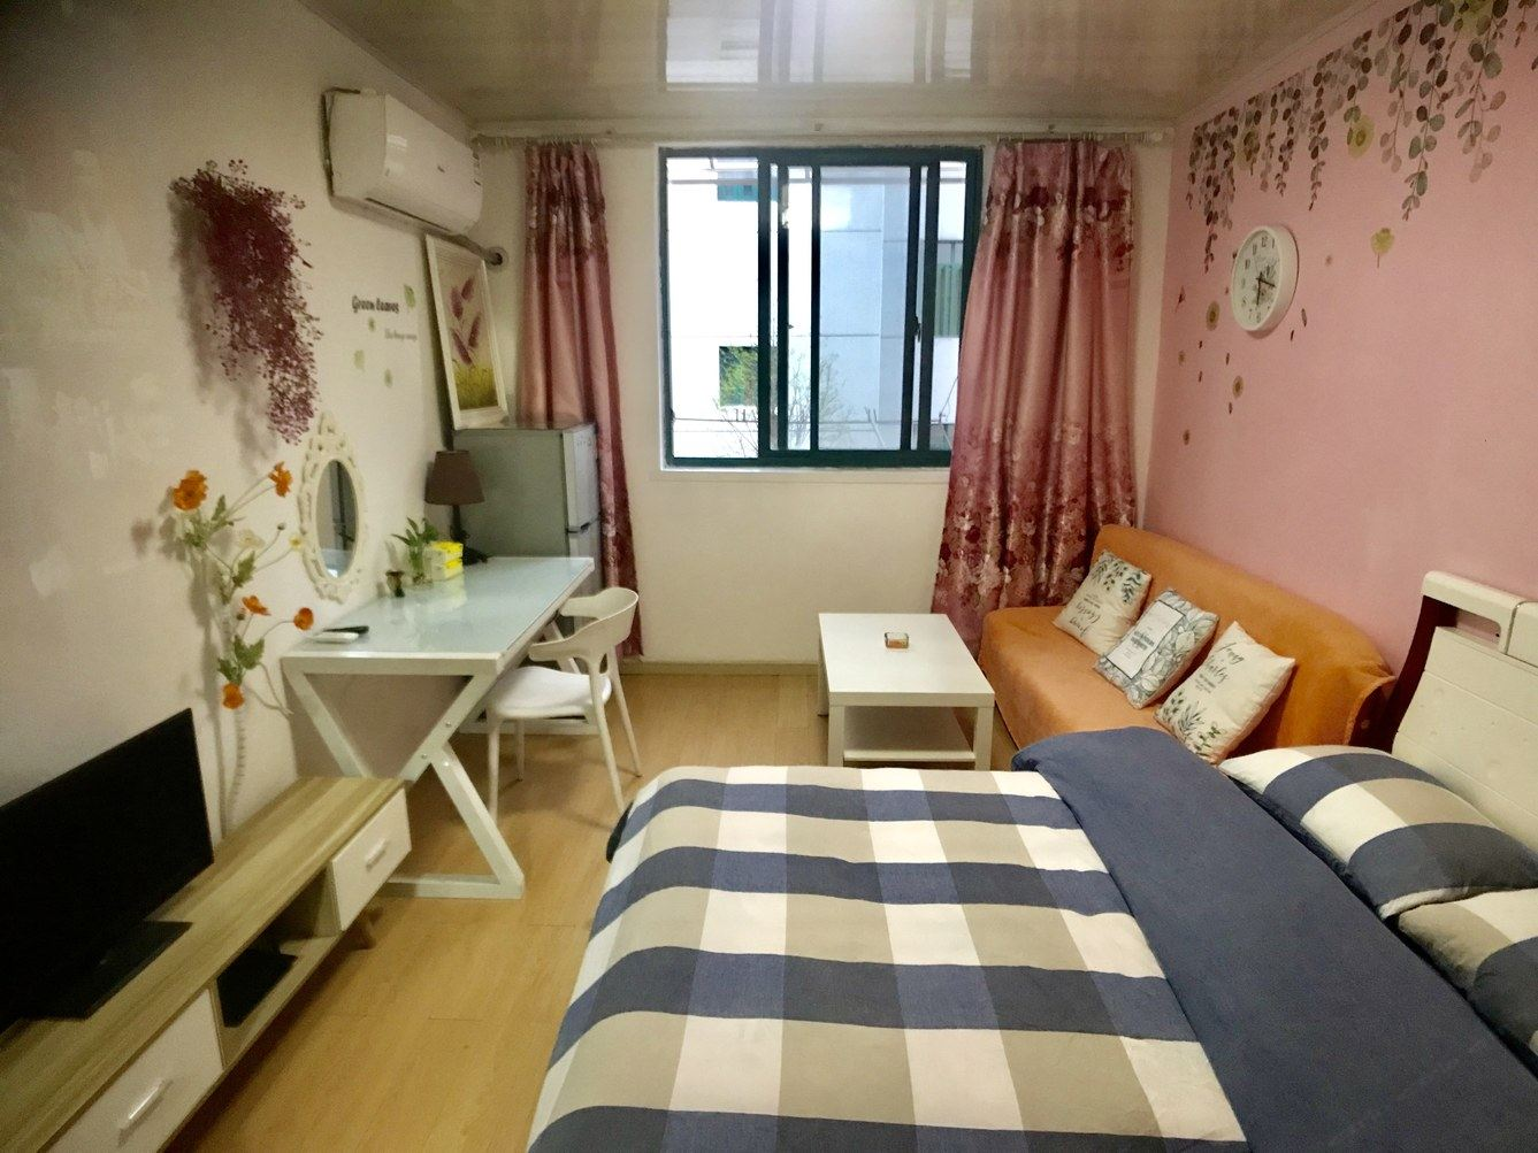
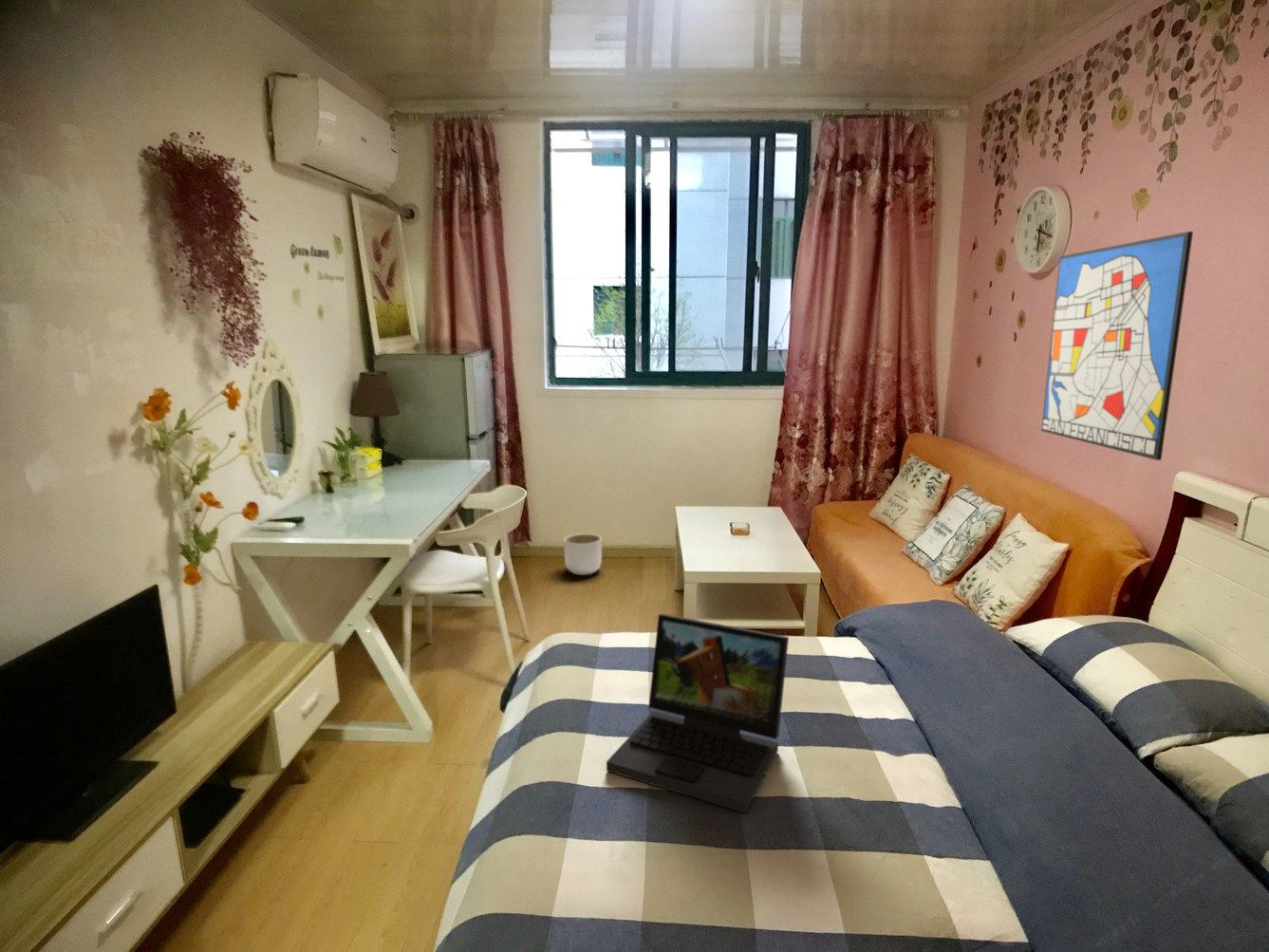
+ planter (583, 555)
+ laptop (700, 700)
+ wall art (1104, 346)
